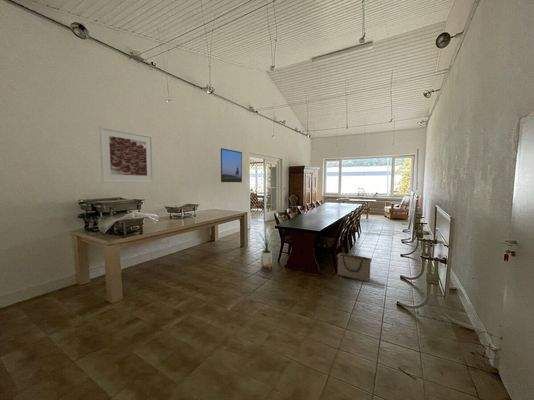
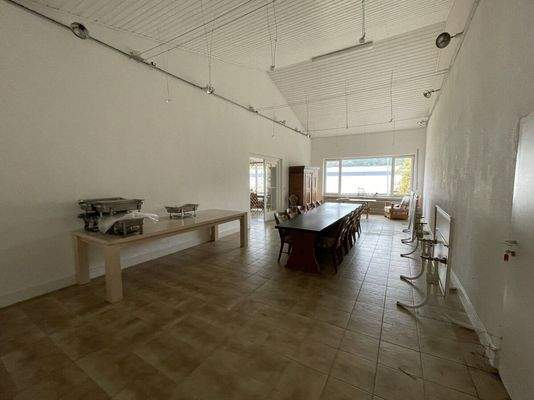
- house plant (266, 246)
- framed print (129, 157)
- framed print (231, 166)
- basket (353, 266)
